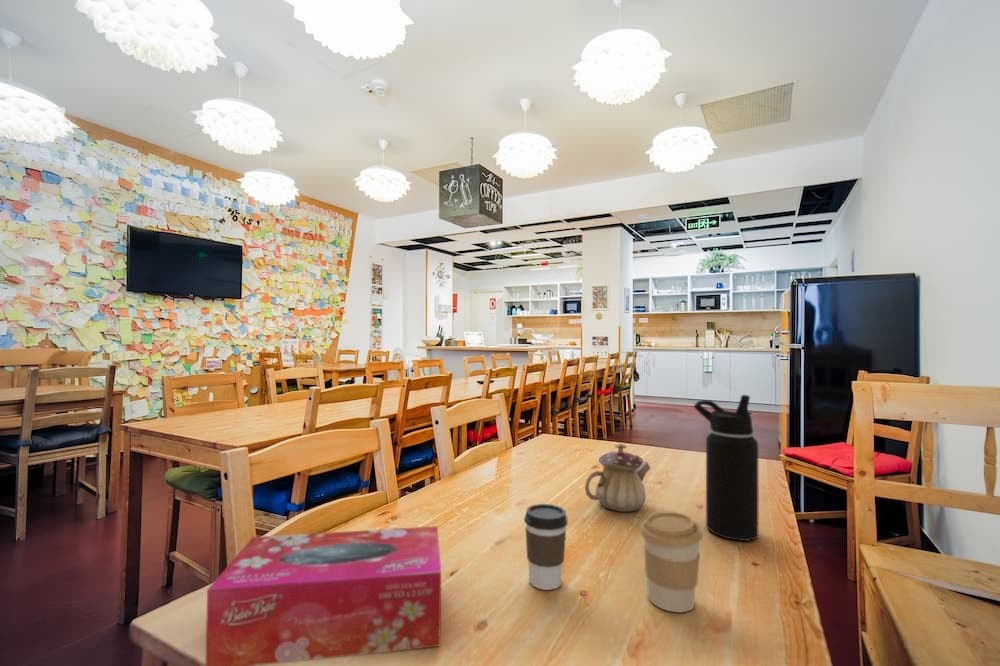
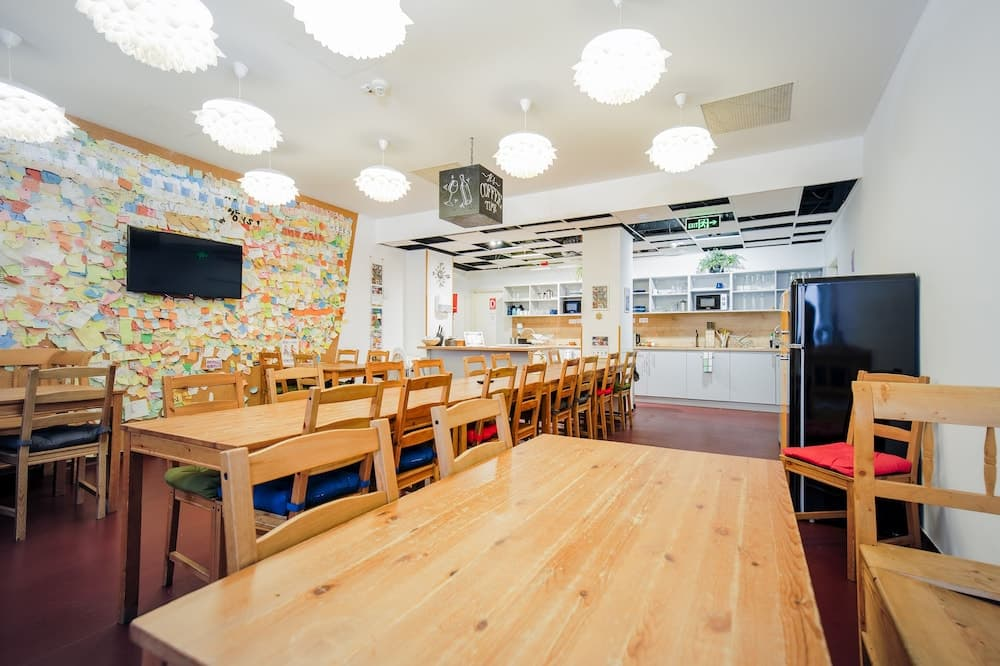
- tissue box (339, 587)
- coffee cup (670, 558)
- teapot (617, 474)
- water bottle (725, 460)
- coffee cup (545, 546)
